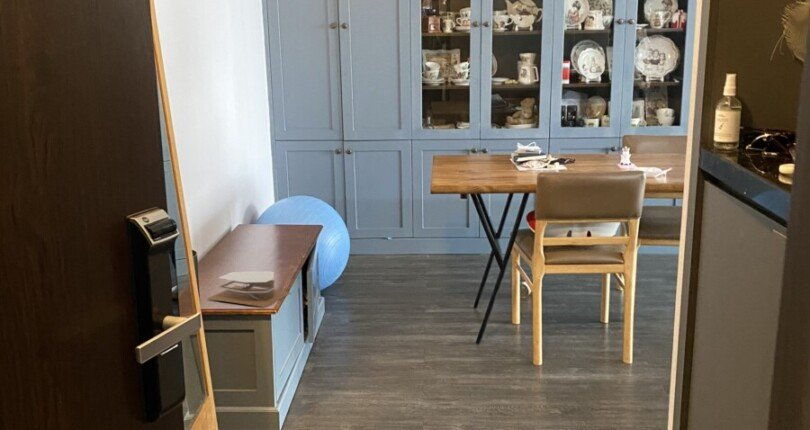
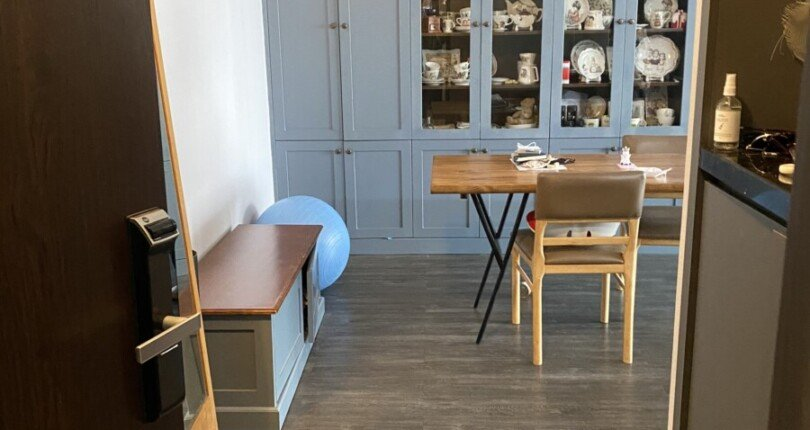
- architectural model (251, 285)
